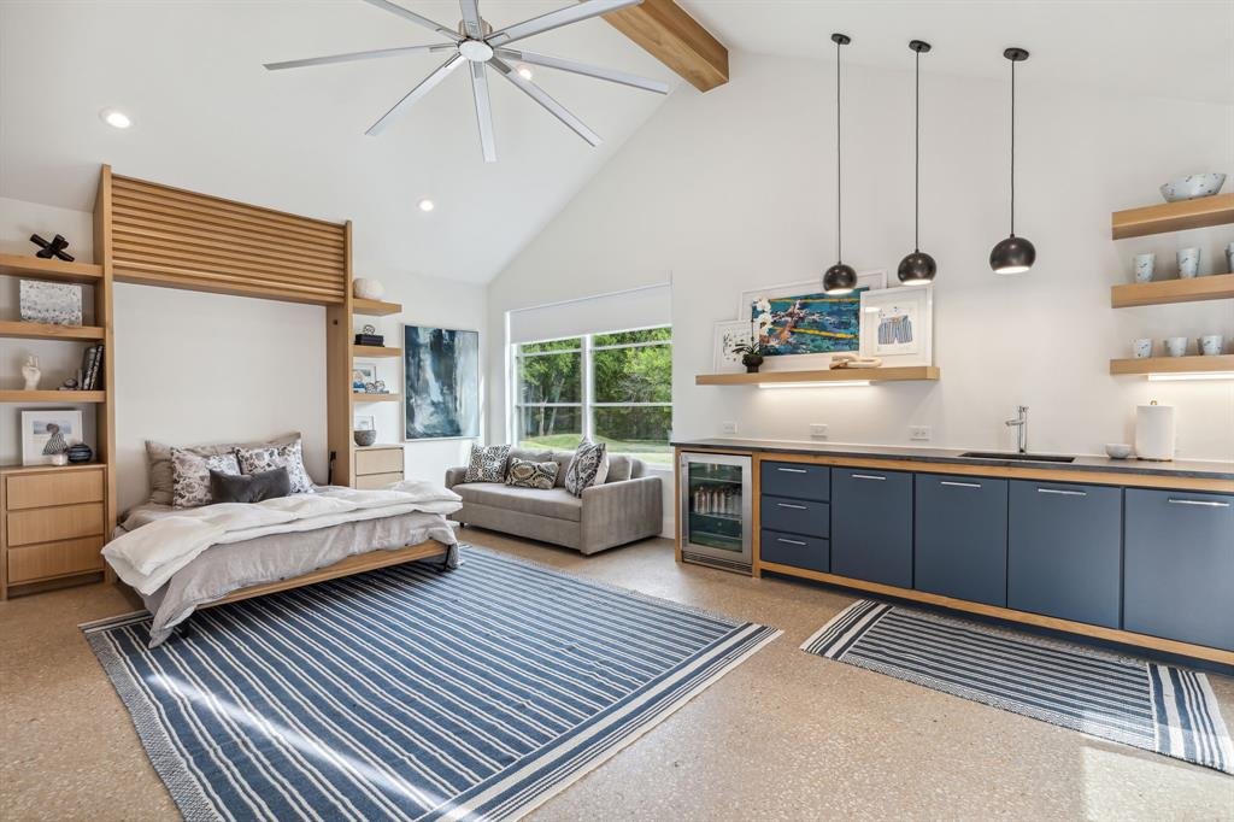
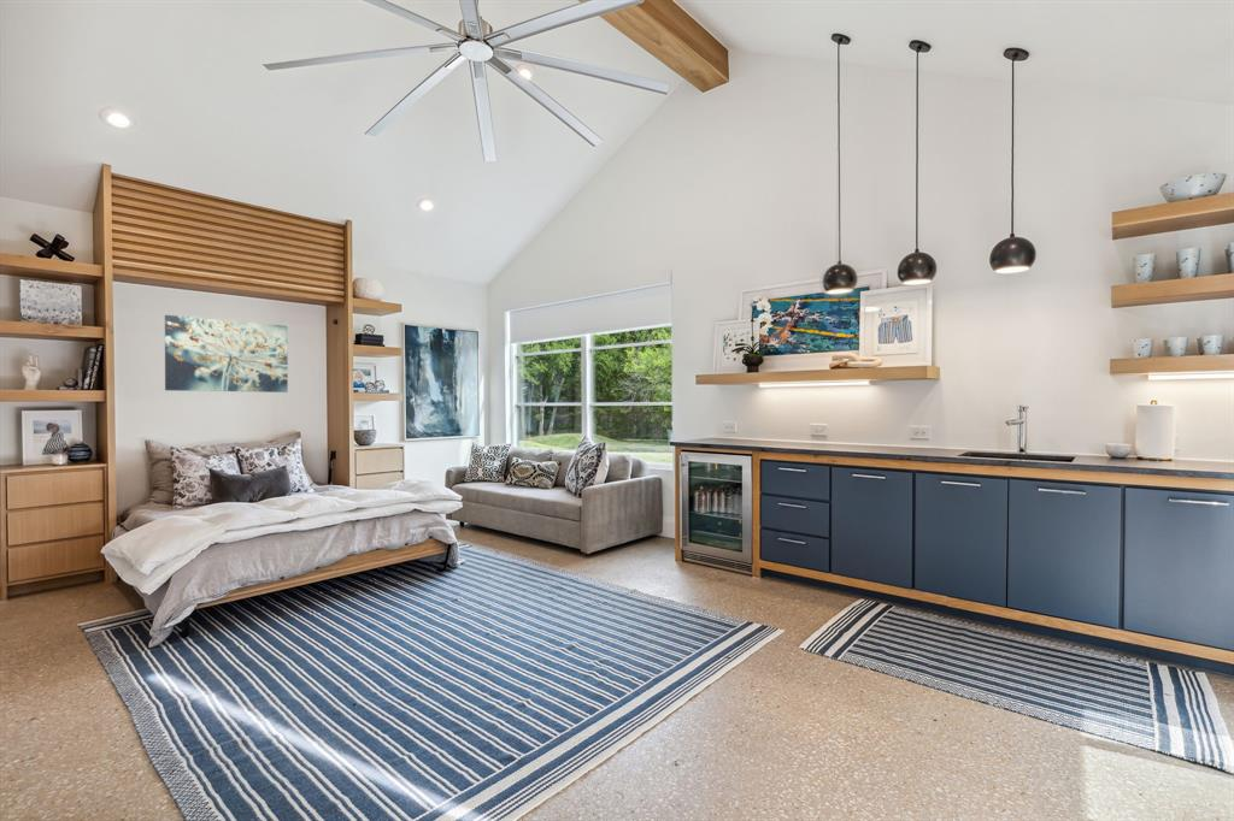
+ wall art (229, 355)
